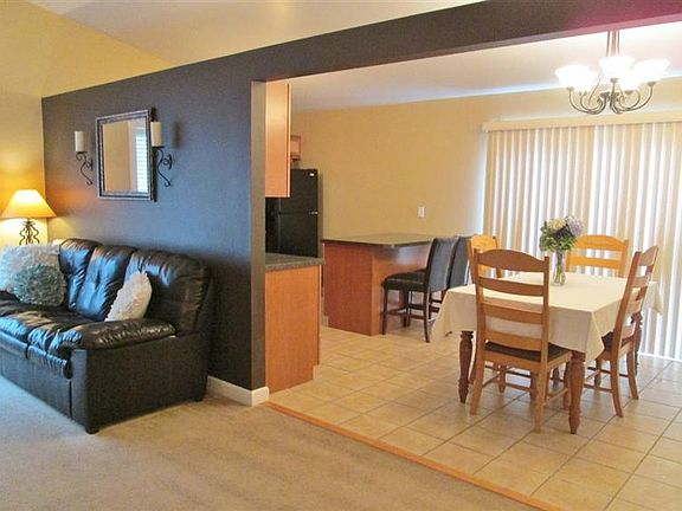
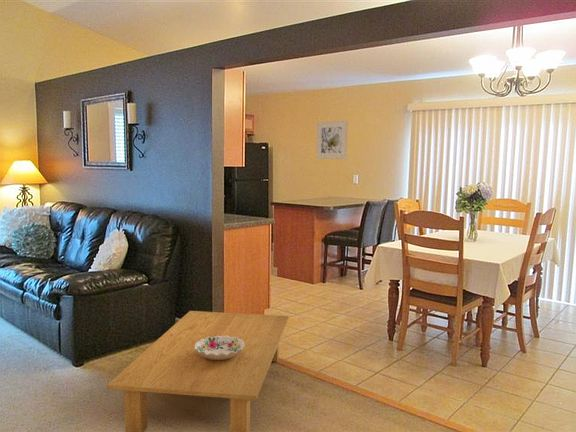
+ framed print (331, 140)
+ decorative bowl (219, 349)
+ coffee table (215, 366)
